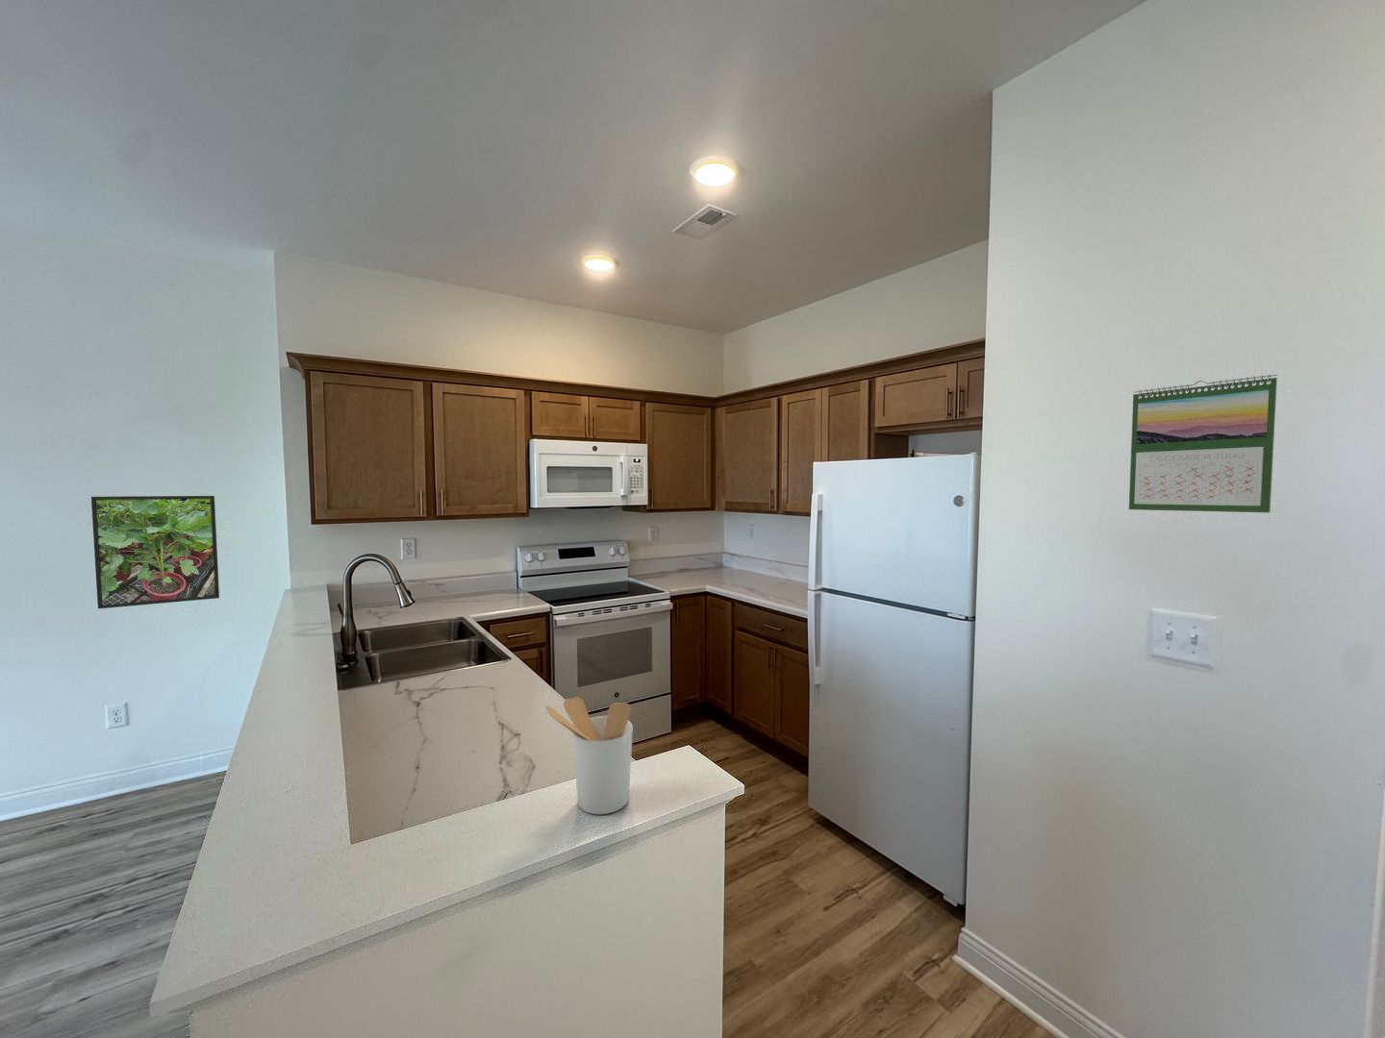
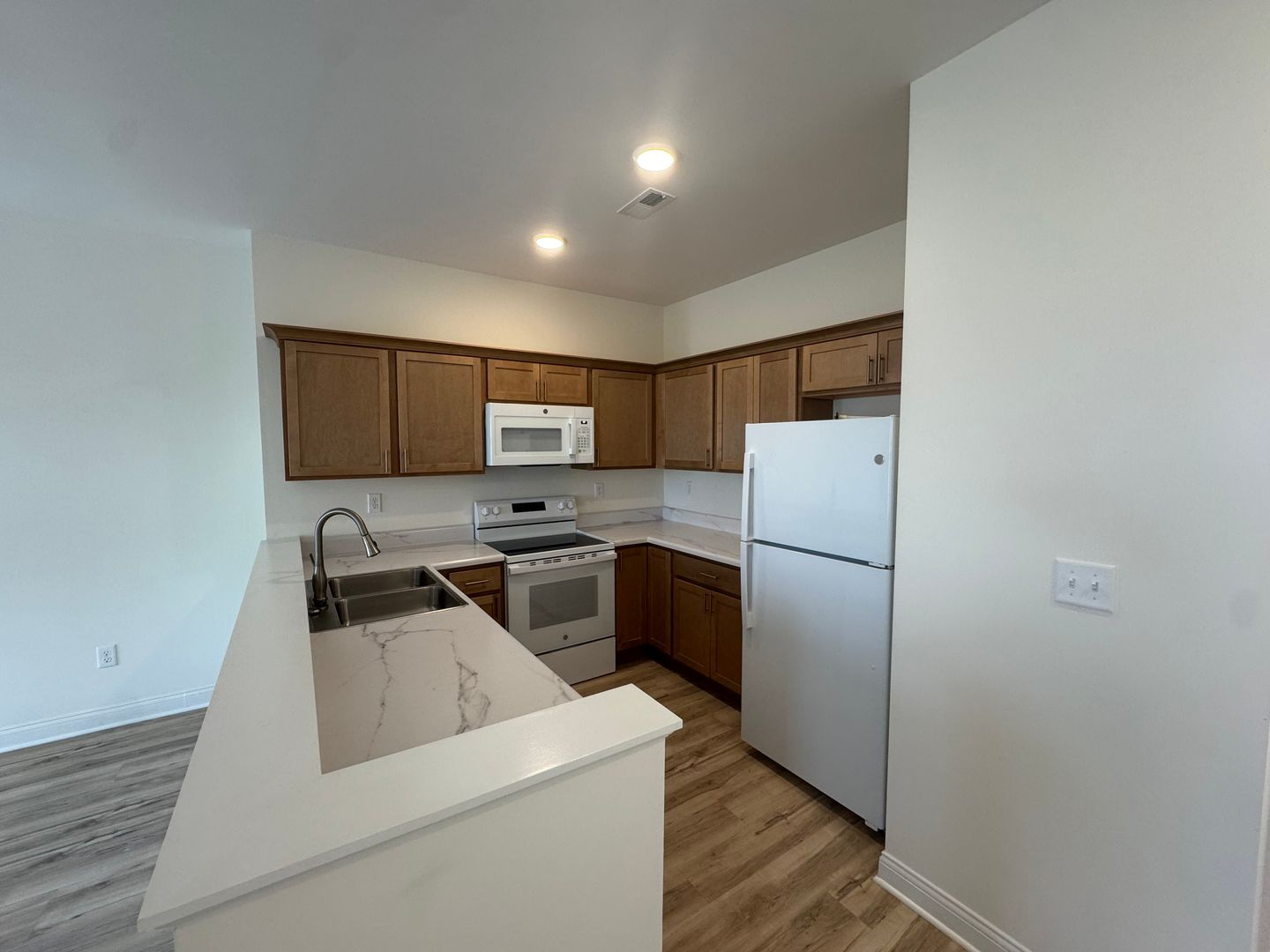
- calendar (1196, 446)
- utensil holder (589, 750)
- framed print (159, 550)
